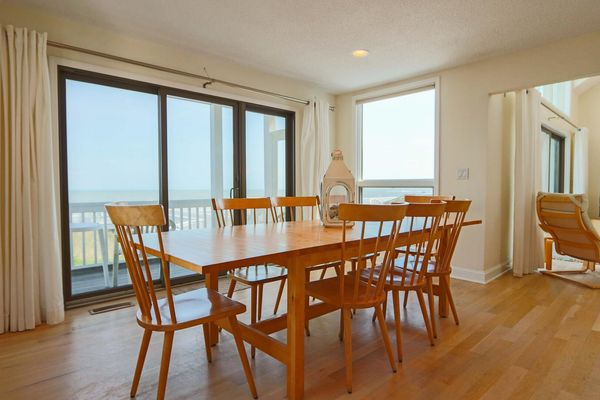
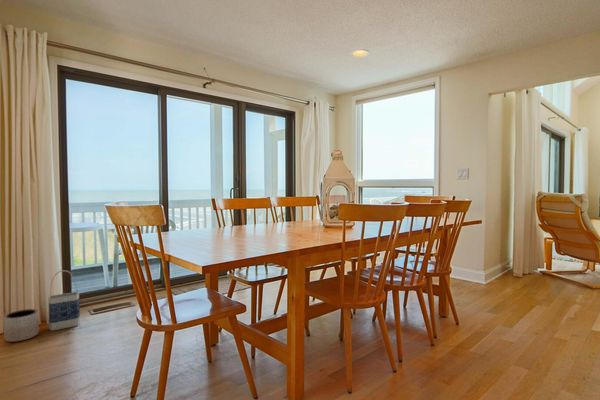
+ bag (64, 298)
+ planter (21, 325)
